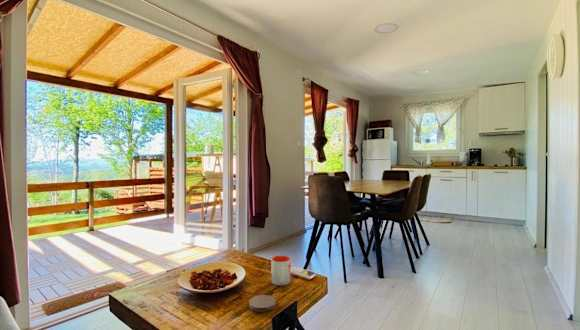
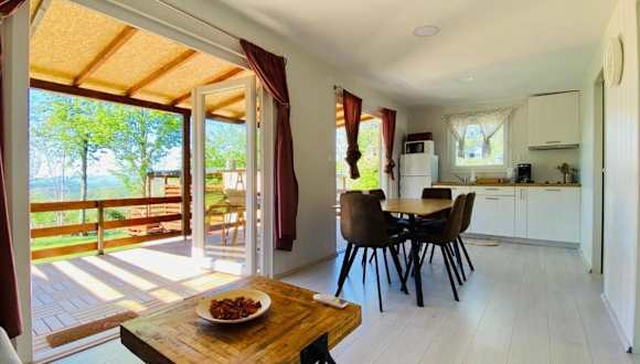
- mug (281, 271)
- coaster (262, 302)
